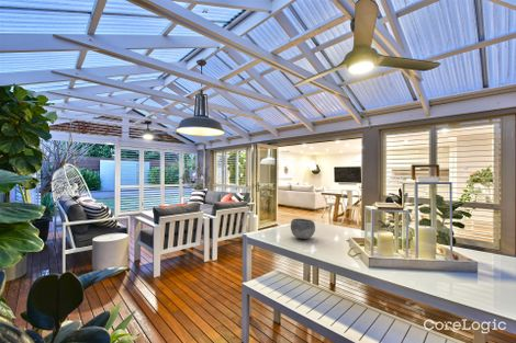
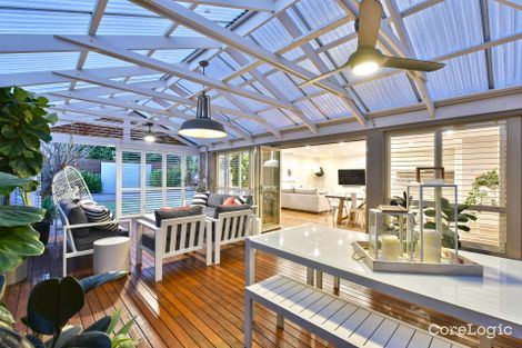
- bowl (302, 228)
